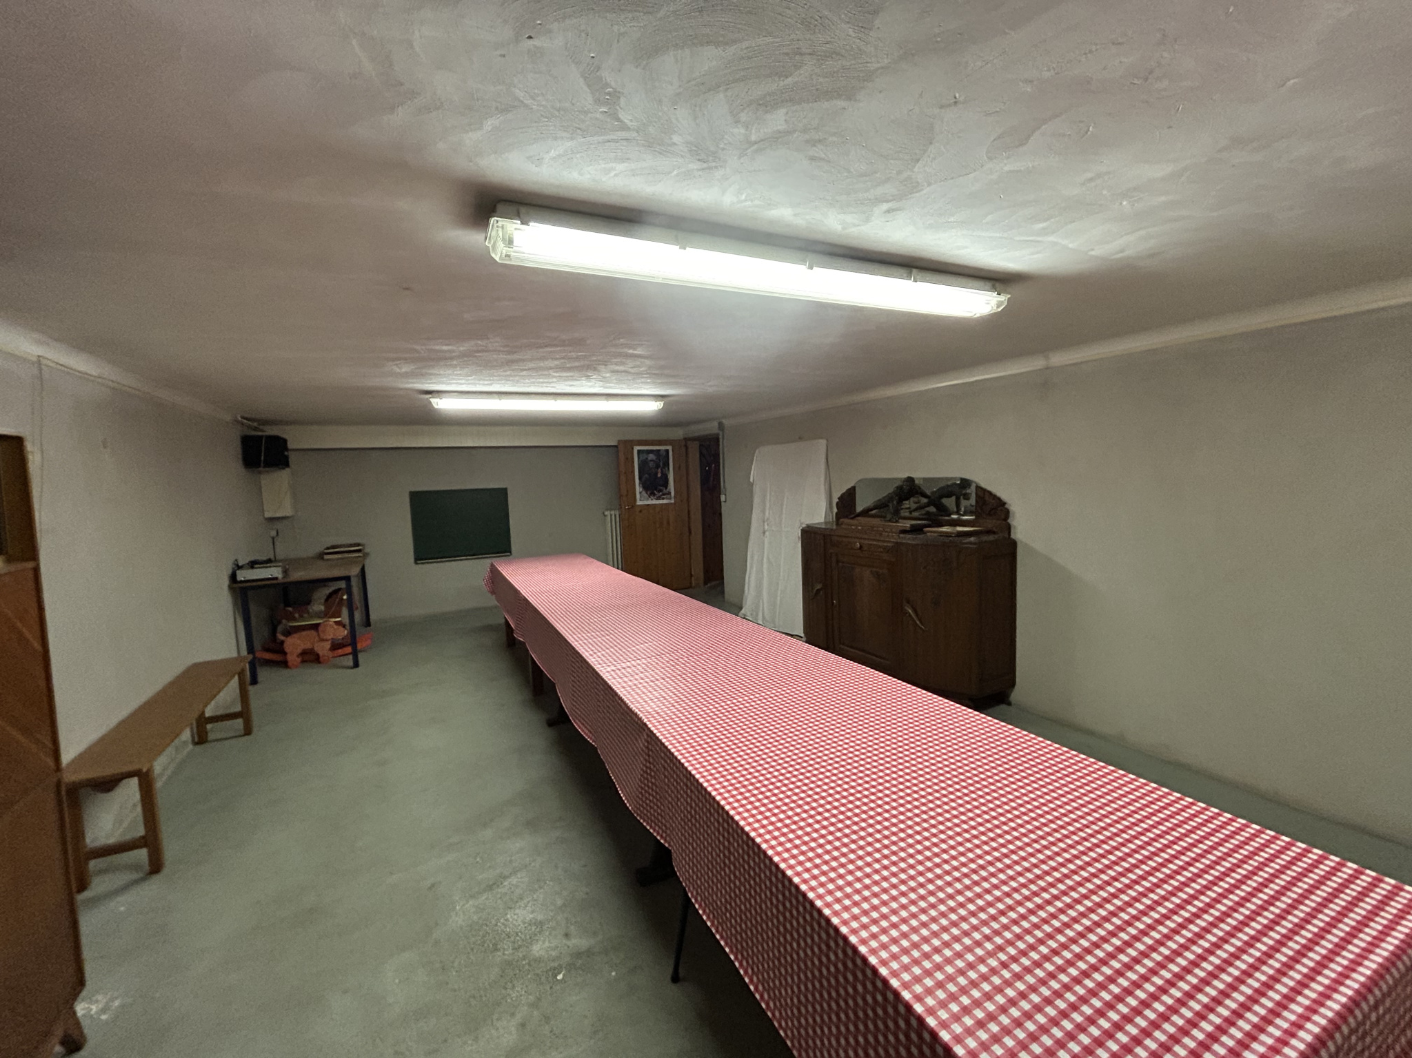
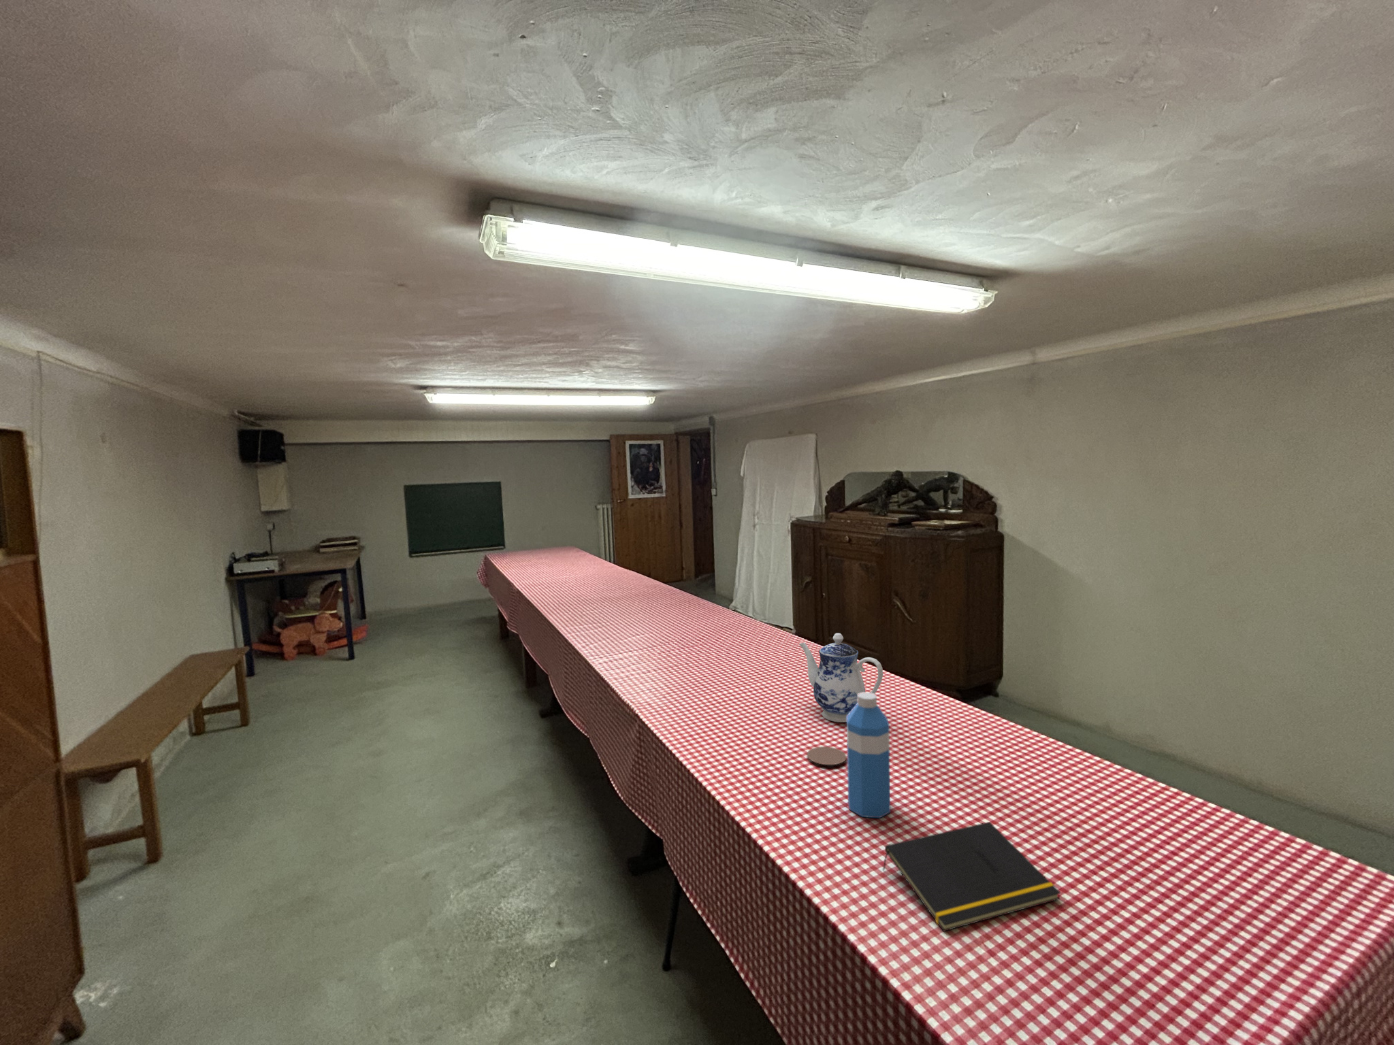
+ notepad (968, 870)
+ teapot (839, 674)
+ coaster (827, 757)
+ water bottle (868, 751)
